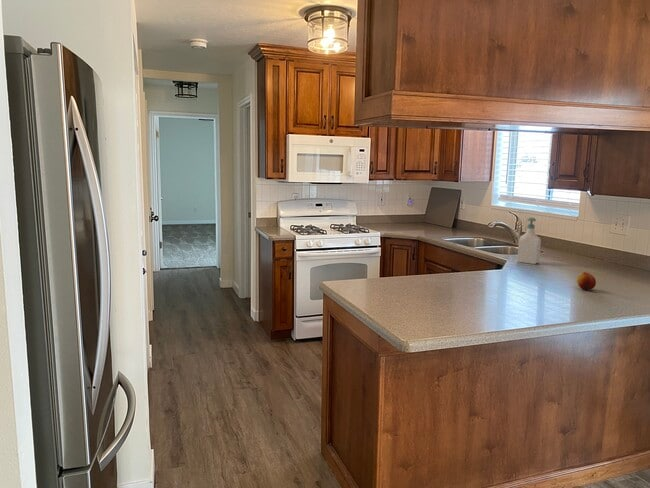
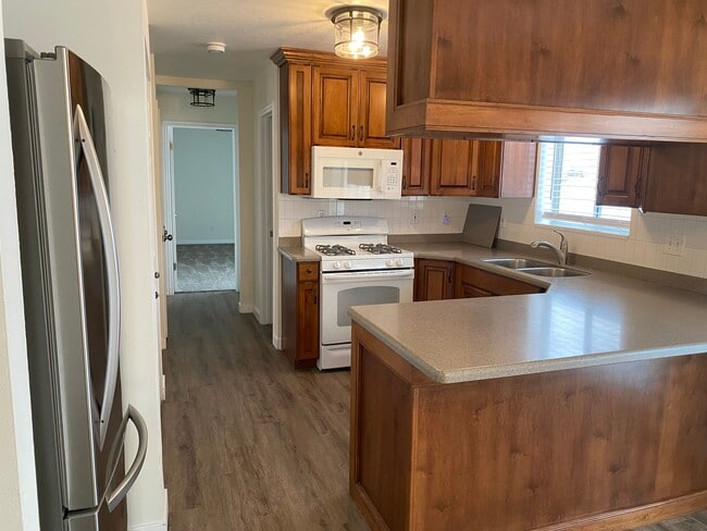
- fruit (586, 280)
- soap bottle (530, 239)
